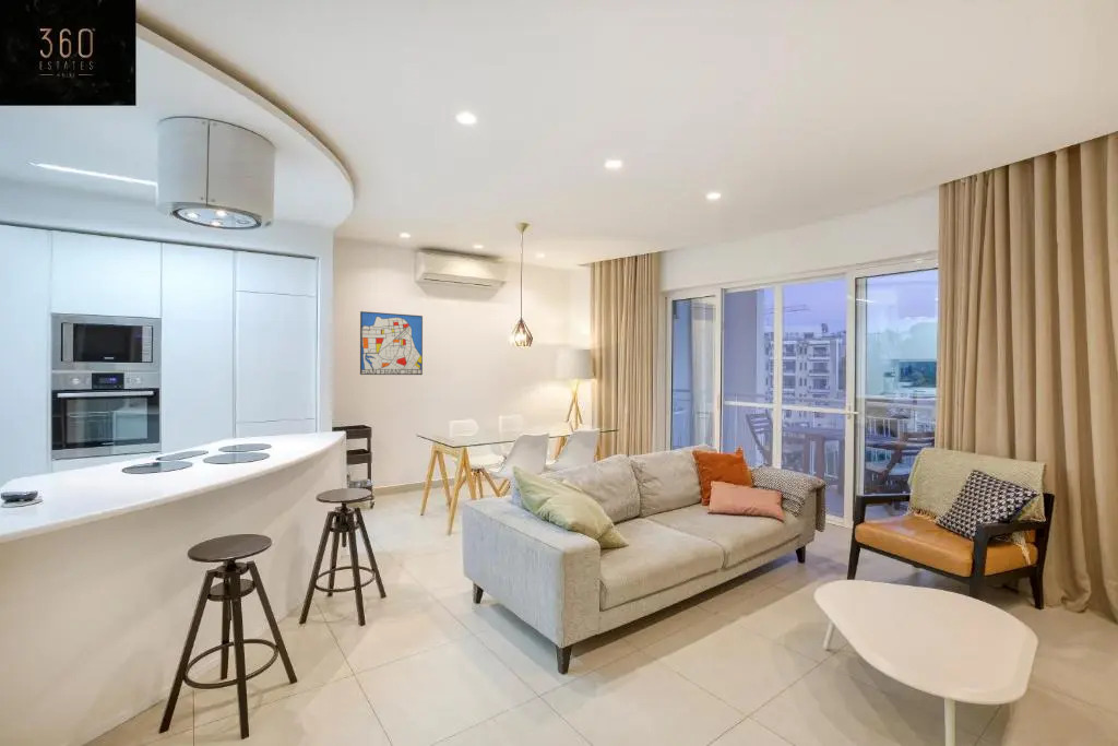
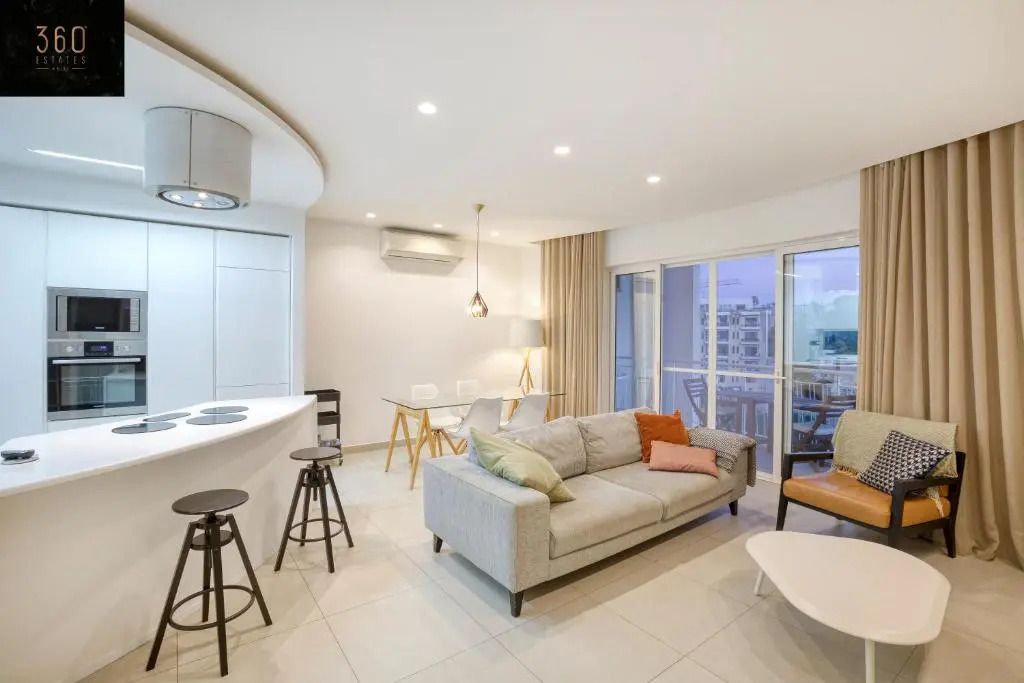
- wall art (392, 344)
